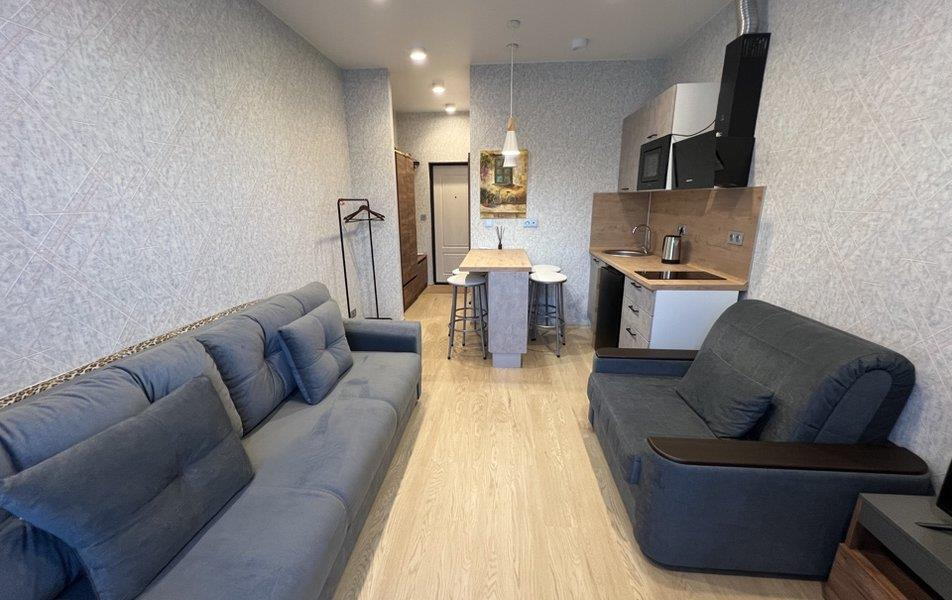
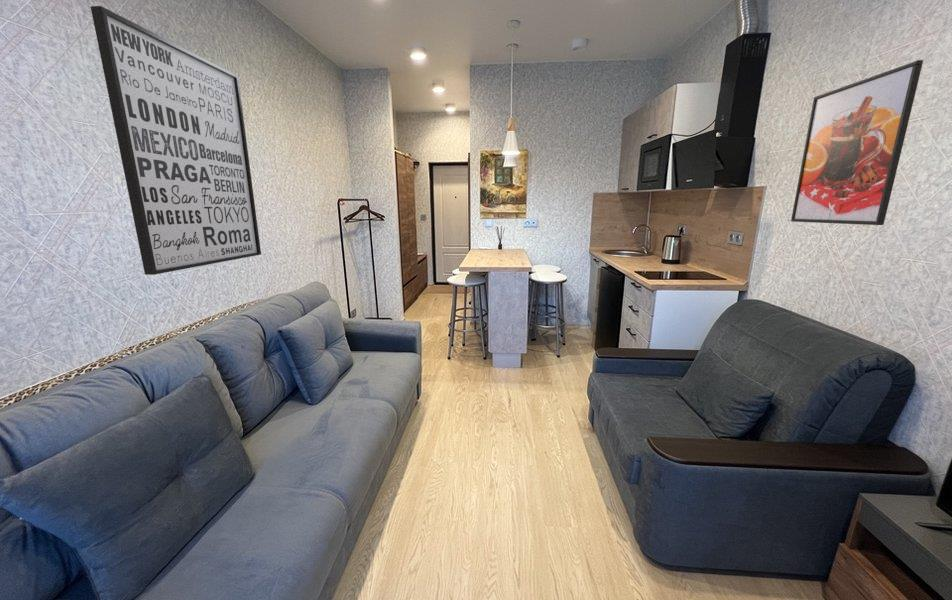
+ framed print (845, 155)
+ wall art (197, 162)
